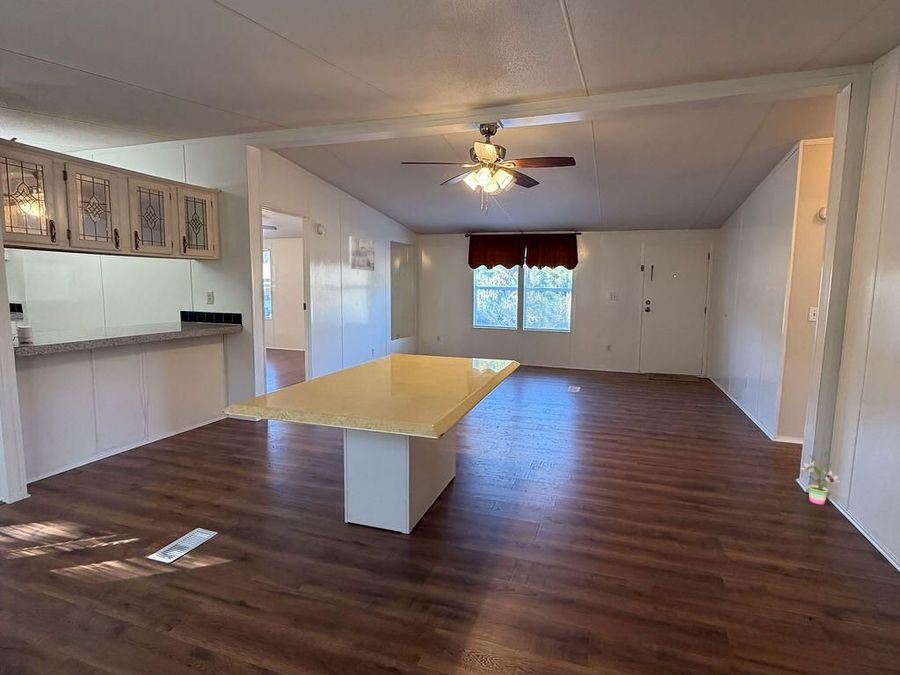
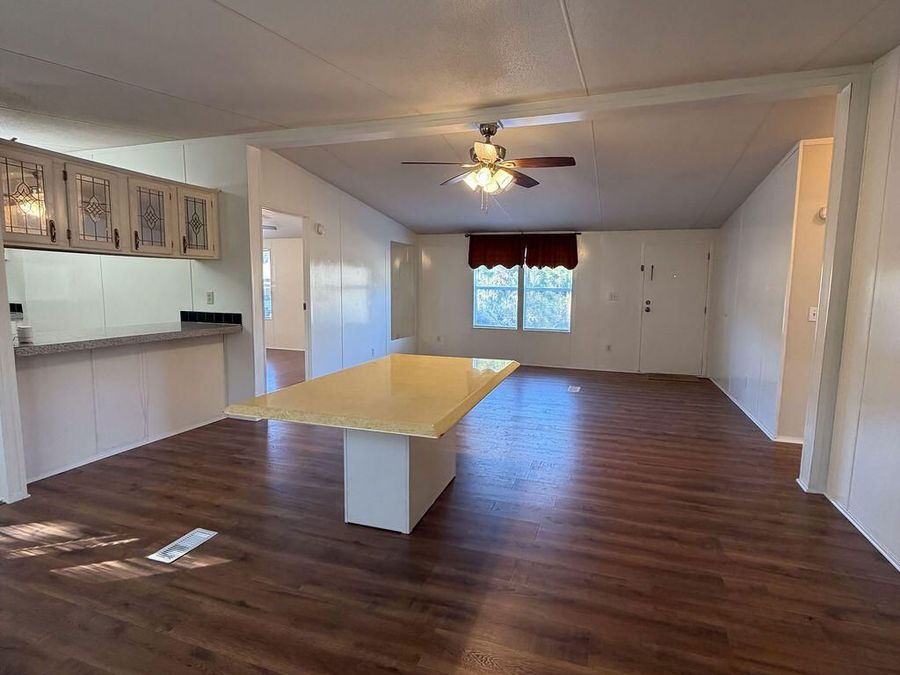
- potted plant (819, 478)
- wall art (362, 254)
